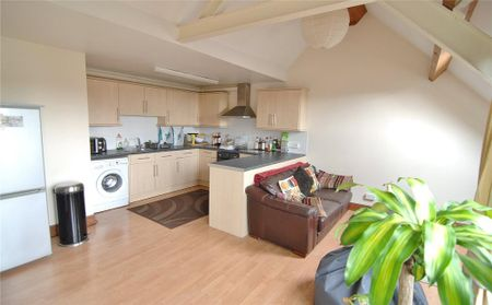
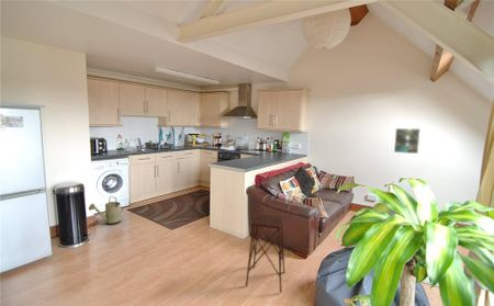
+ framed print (406, 140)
+ side table (267, 249)
+ watering can (106, 211)
